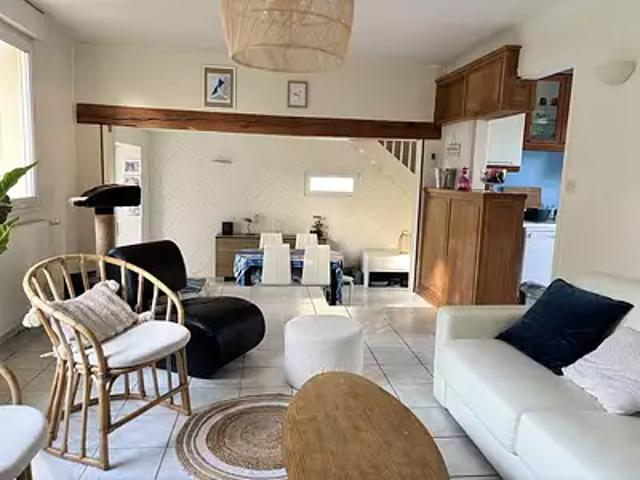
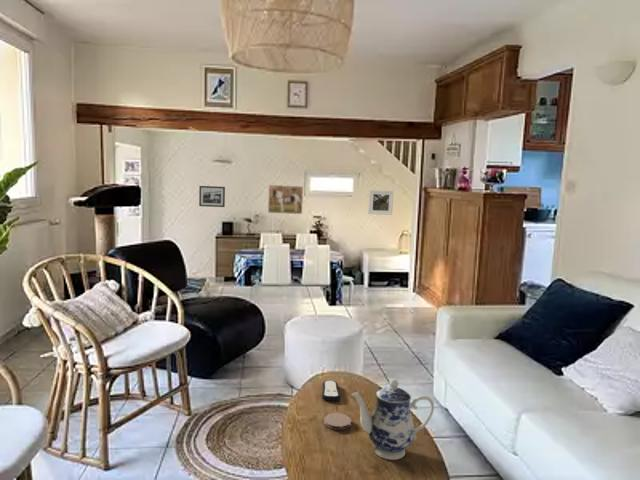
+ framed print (285, 199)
+ remote control (330, 390)
+ picture frame (212, 196)
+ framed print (380, 202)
+ teapot (391, 415)
+ coaster (337, 421)
